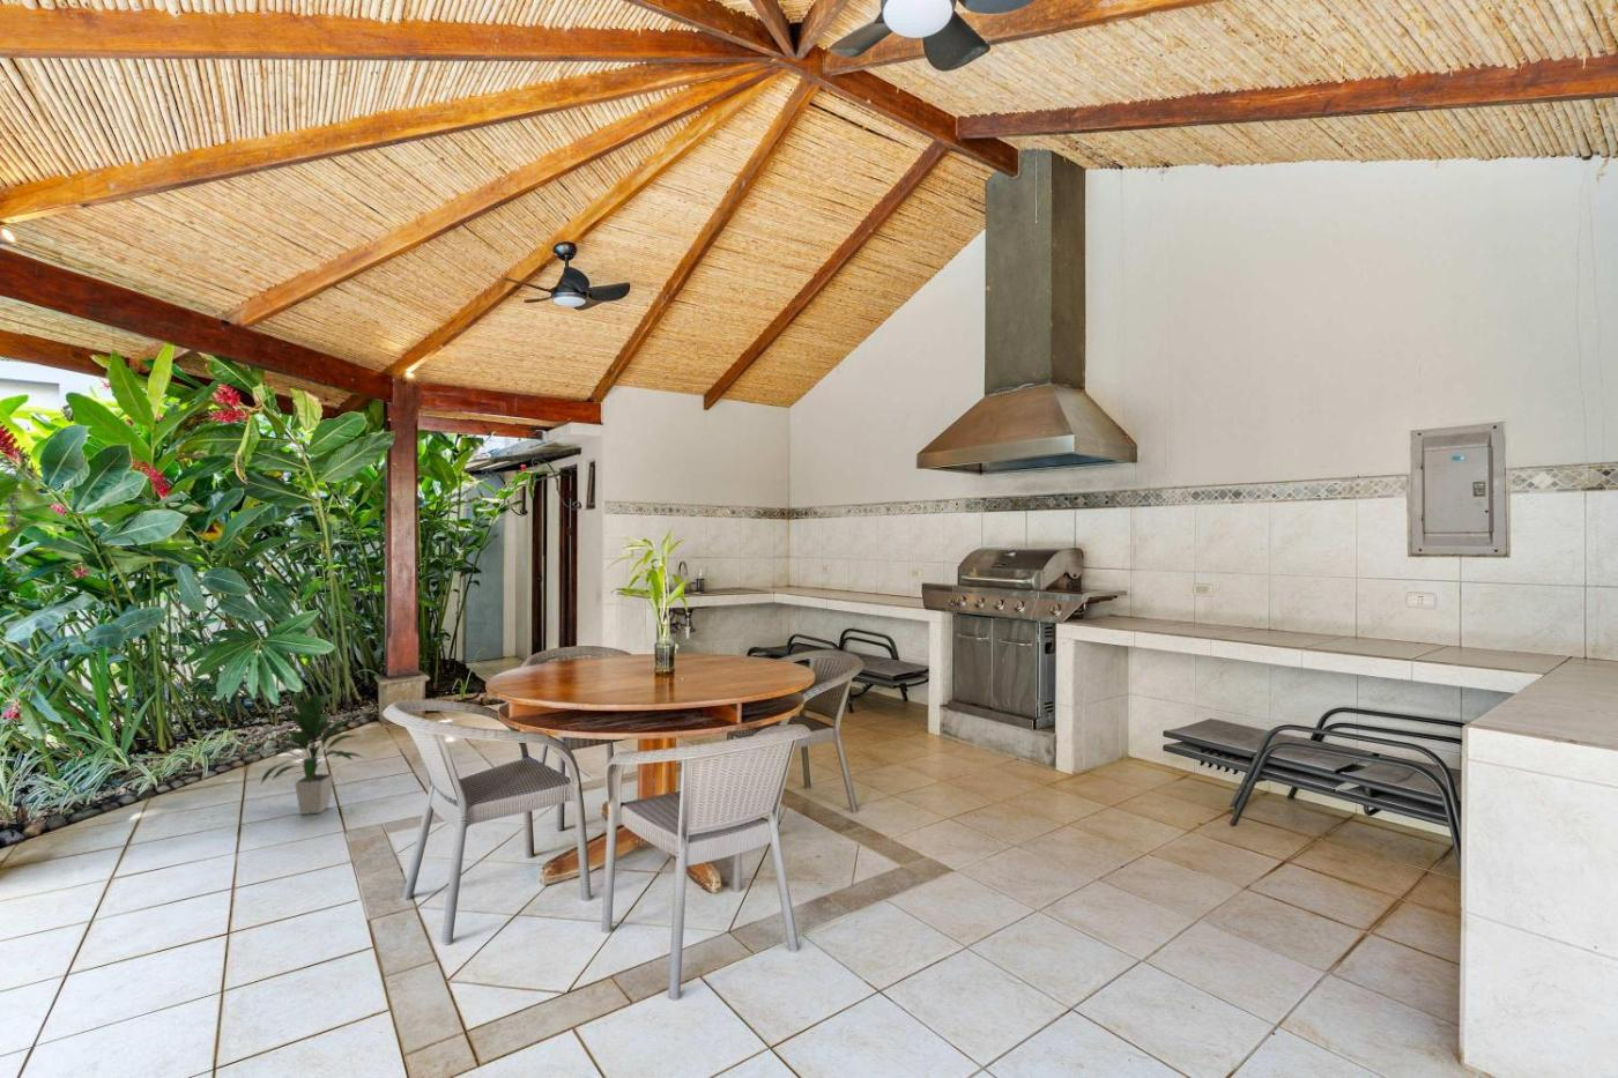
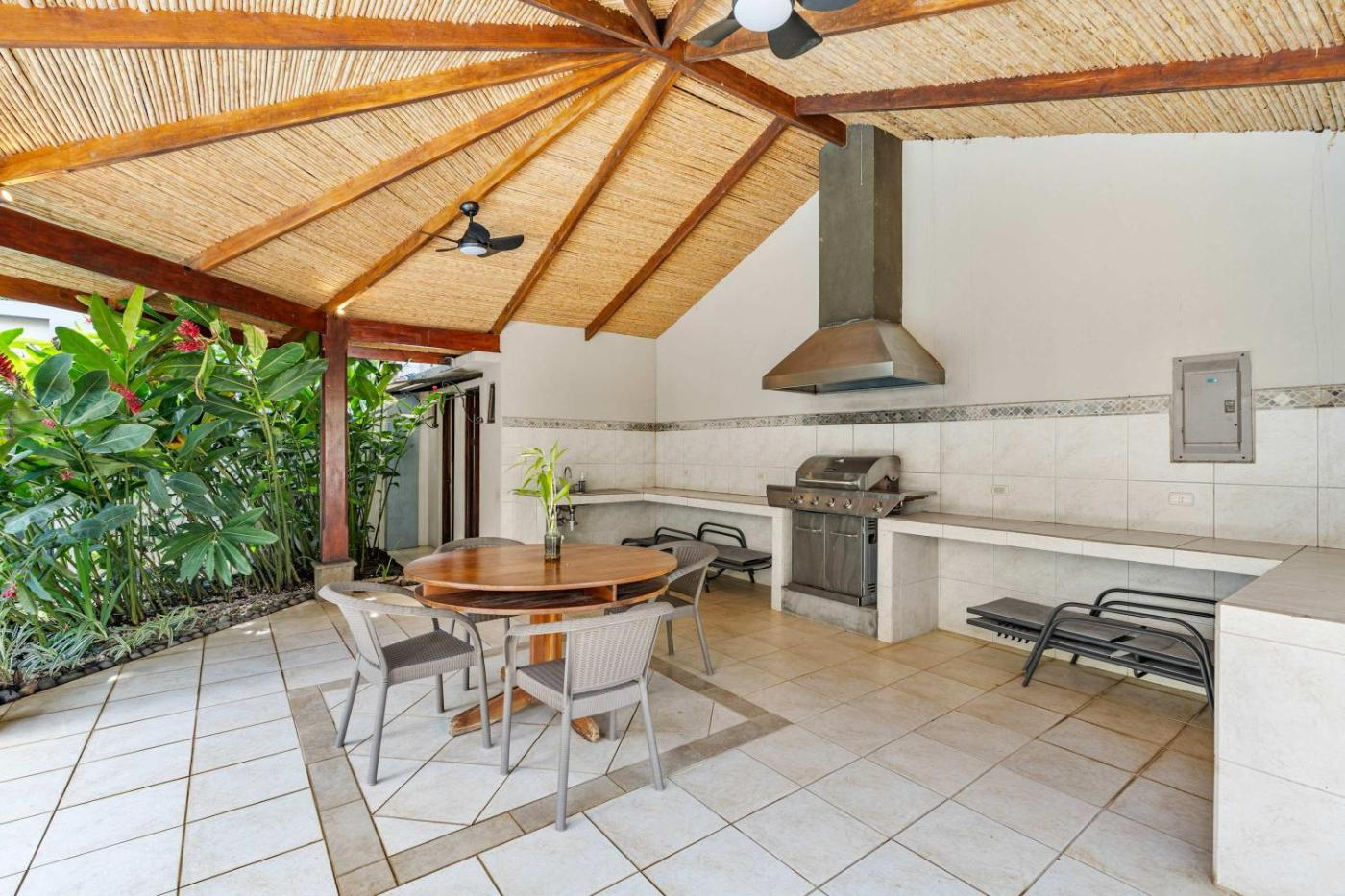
- indoor plant (310, 748)
